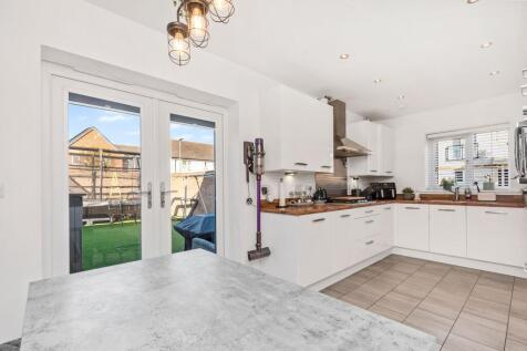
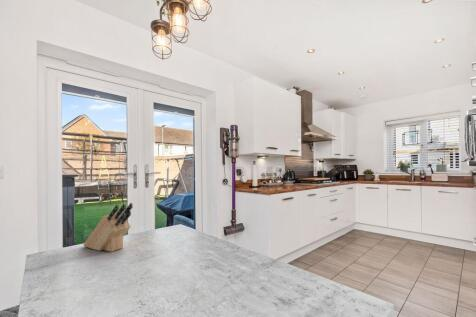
+ knife block (109, 224)
